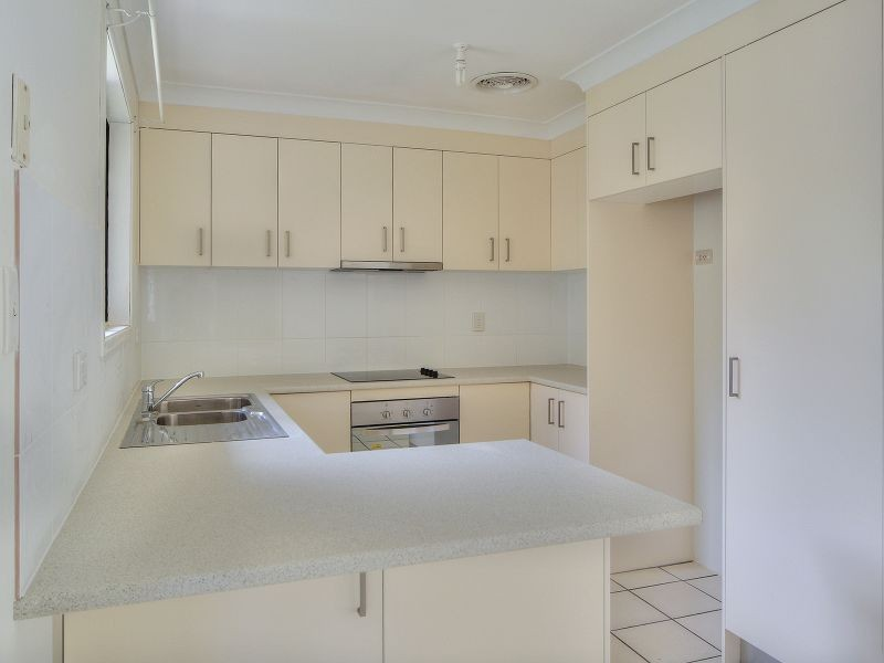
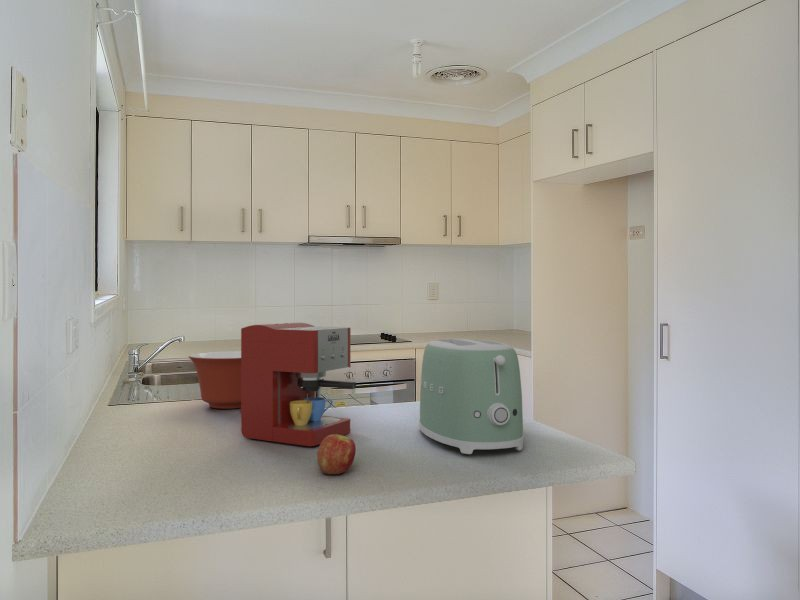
+ toaster (468, 388)
+ mixing bowl (230, 379)
+ fruit (336, 453)
+ coffee maker (296, 379)
